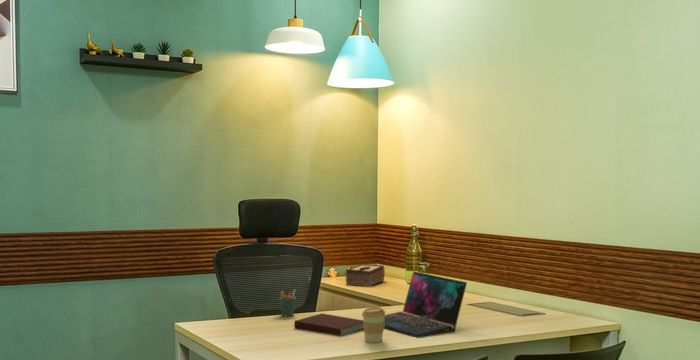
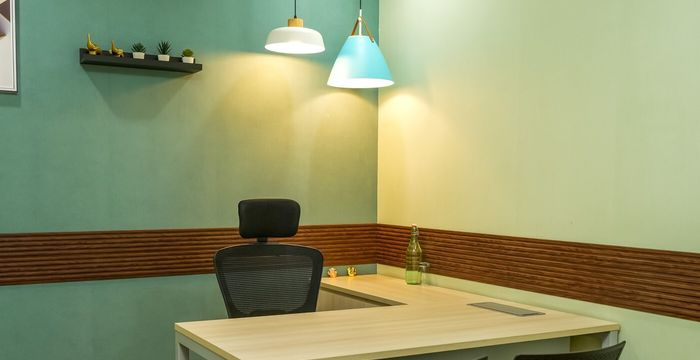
- laptop (415, 302)
- pen holder (287, 301)
- tissue box (365, 275)
- coffee cup (373, 324)
- notebook (330, 324)
